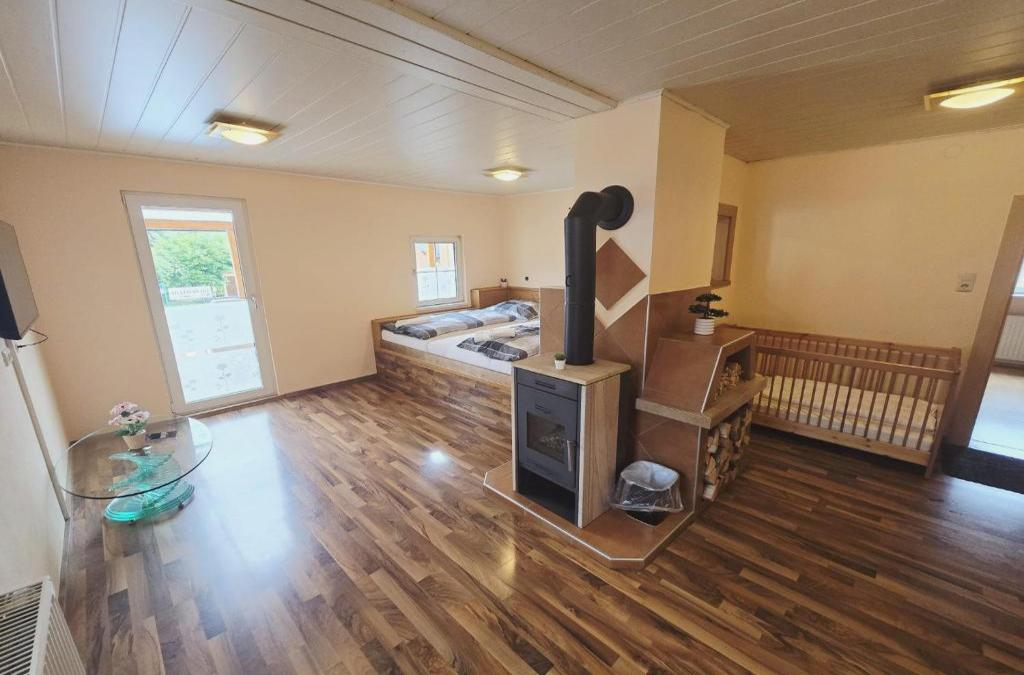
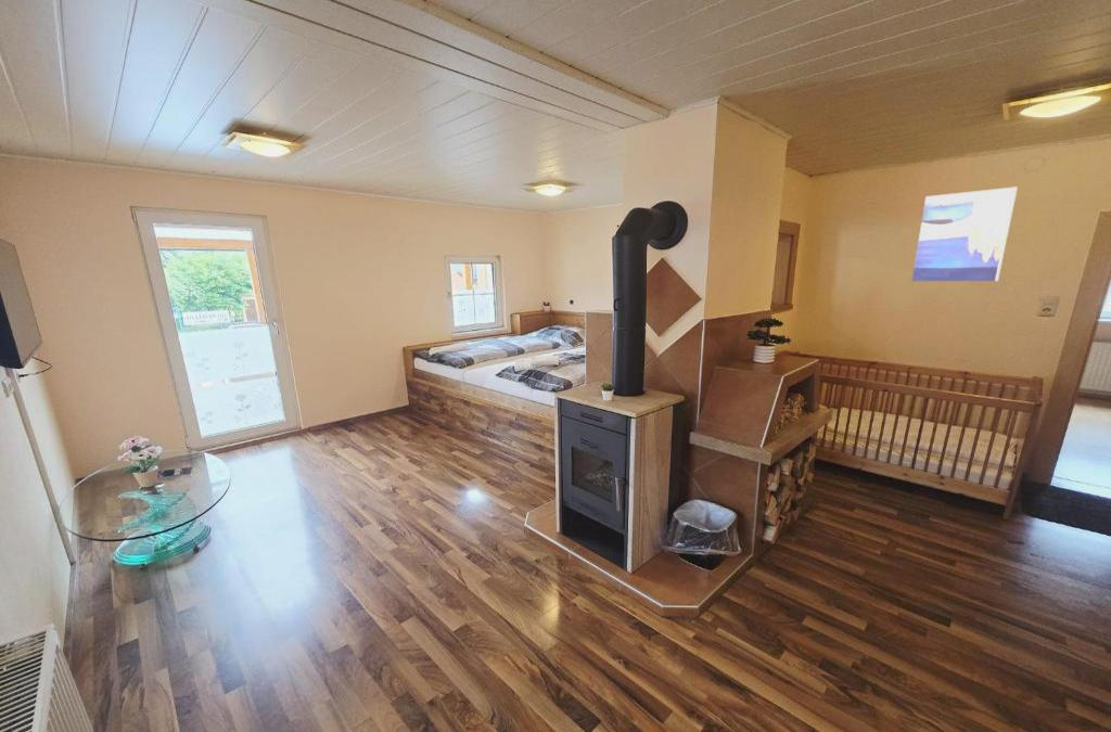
+ wall art (960, 237)
